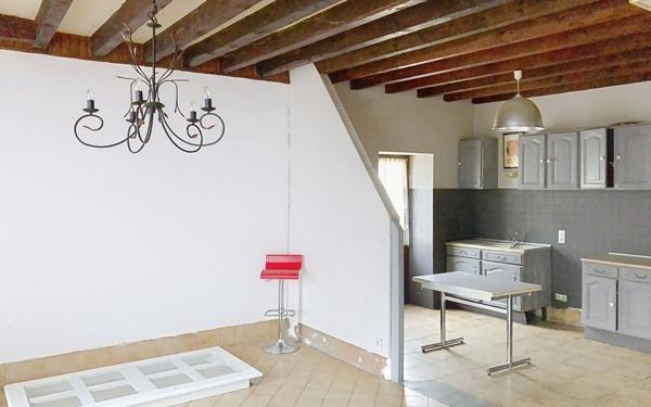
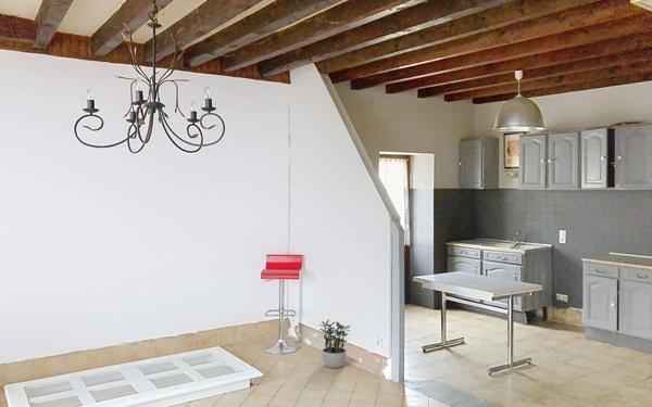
+ potted plant (334, 342)
